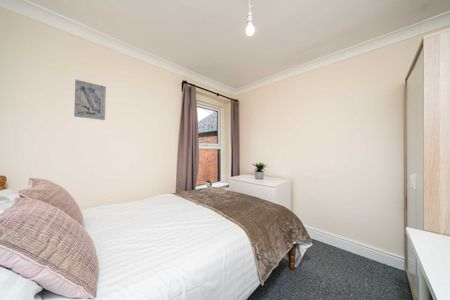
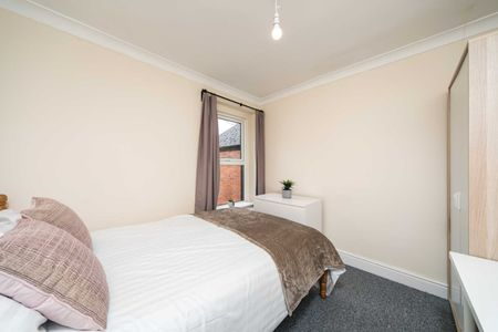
- wall art (90, 100)
